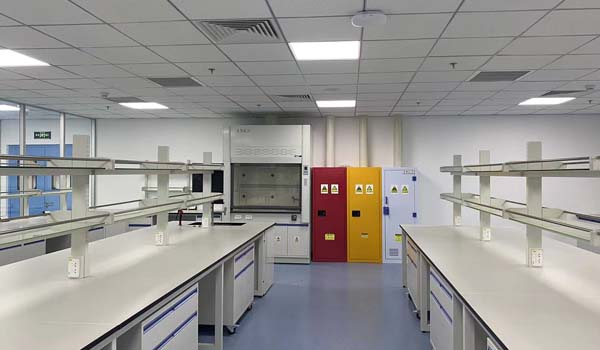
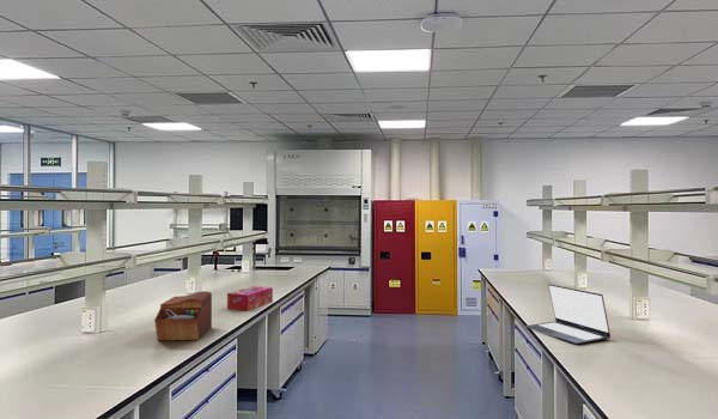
+ sewing box (183, 315)
+ tissue box (250, 297)
+ laptop (565, 311)
